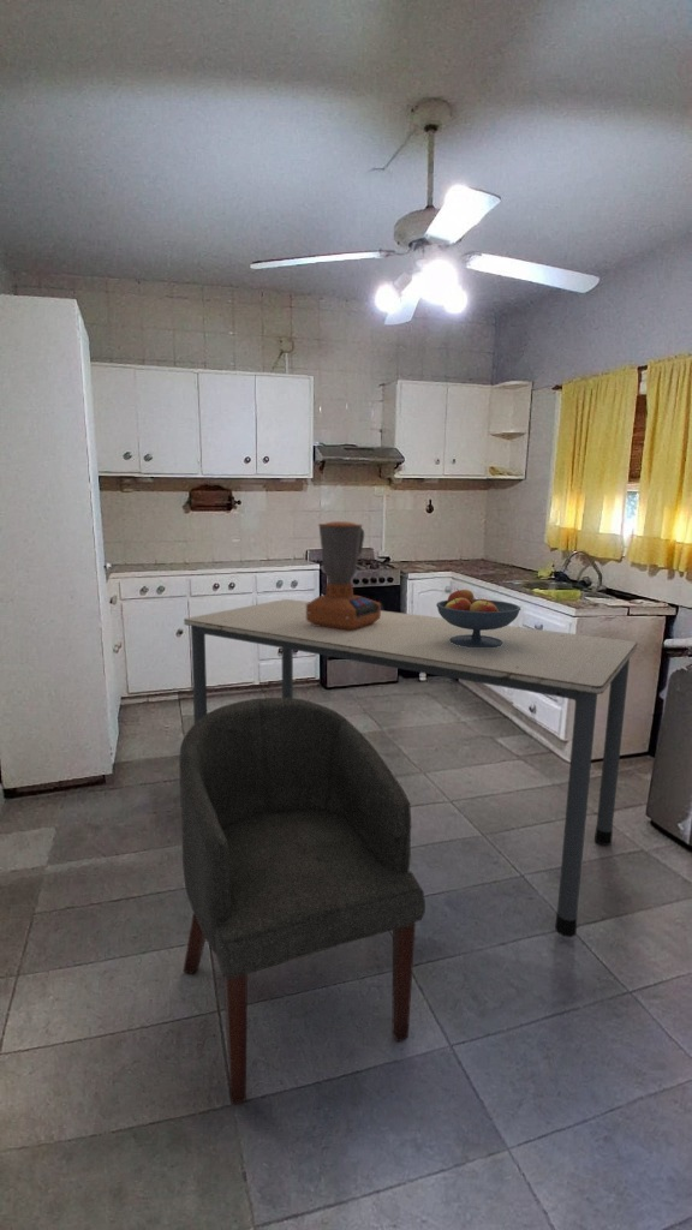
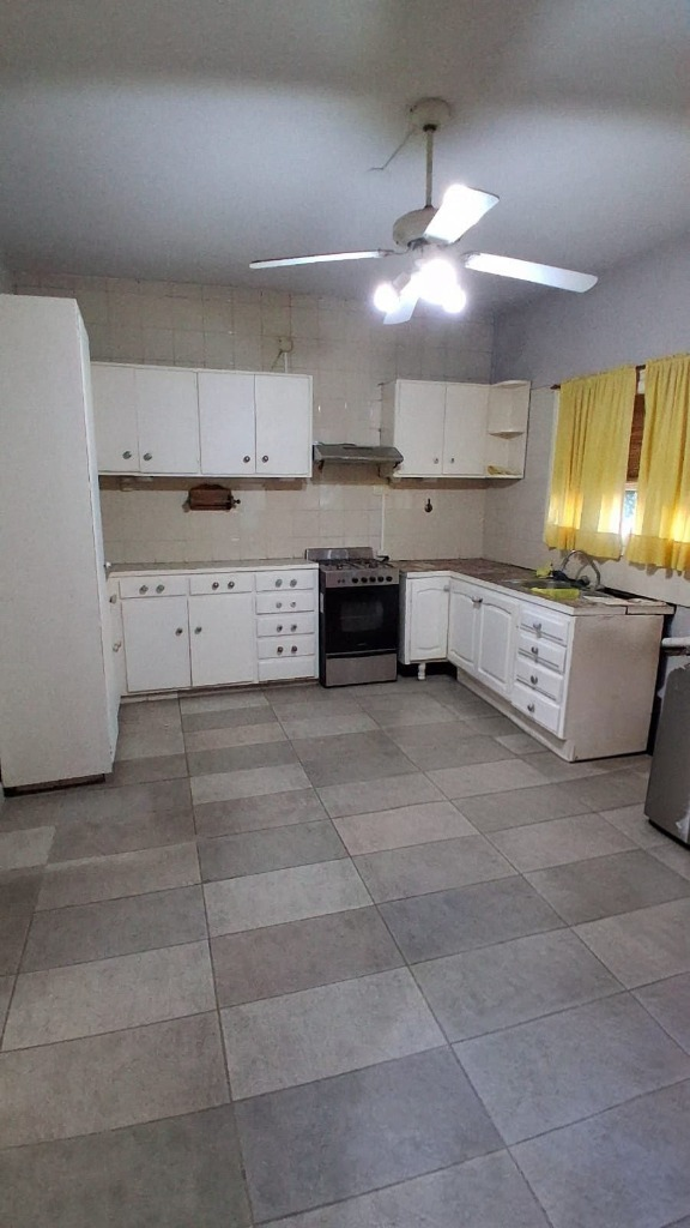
- chair (288, 864)
- fruit bowl (477, 616)
- dining table (399, 668)
- blender (345, 573)
